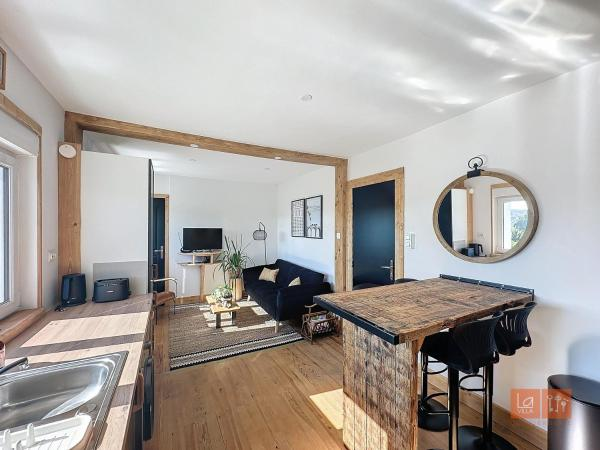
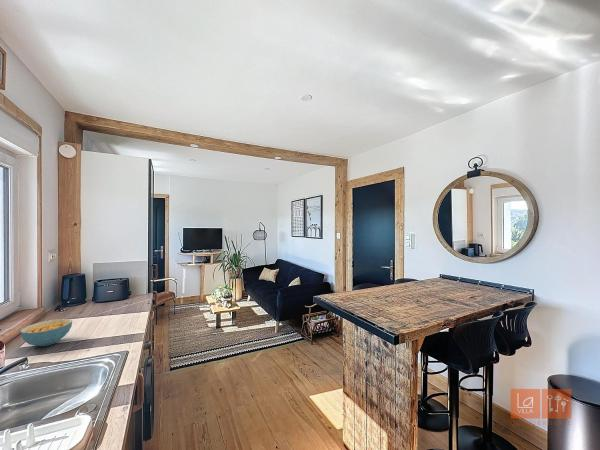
+ cereal bowl (47, 334)
